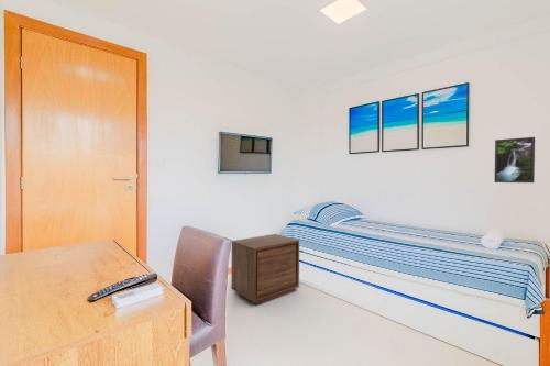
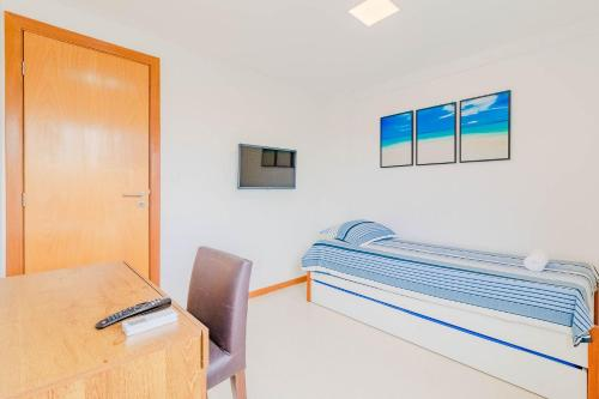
- nightstand (265, 266)
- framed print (514, 160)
